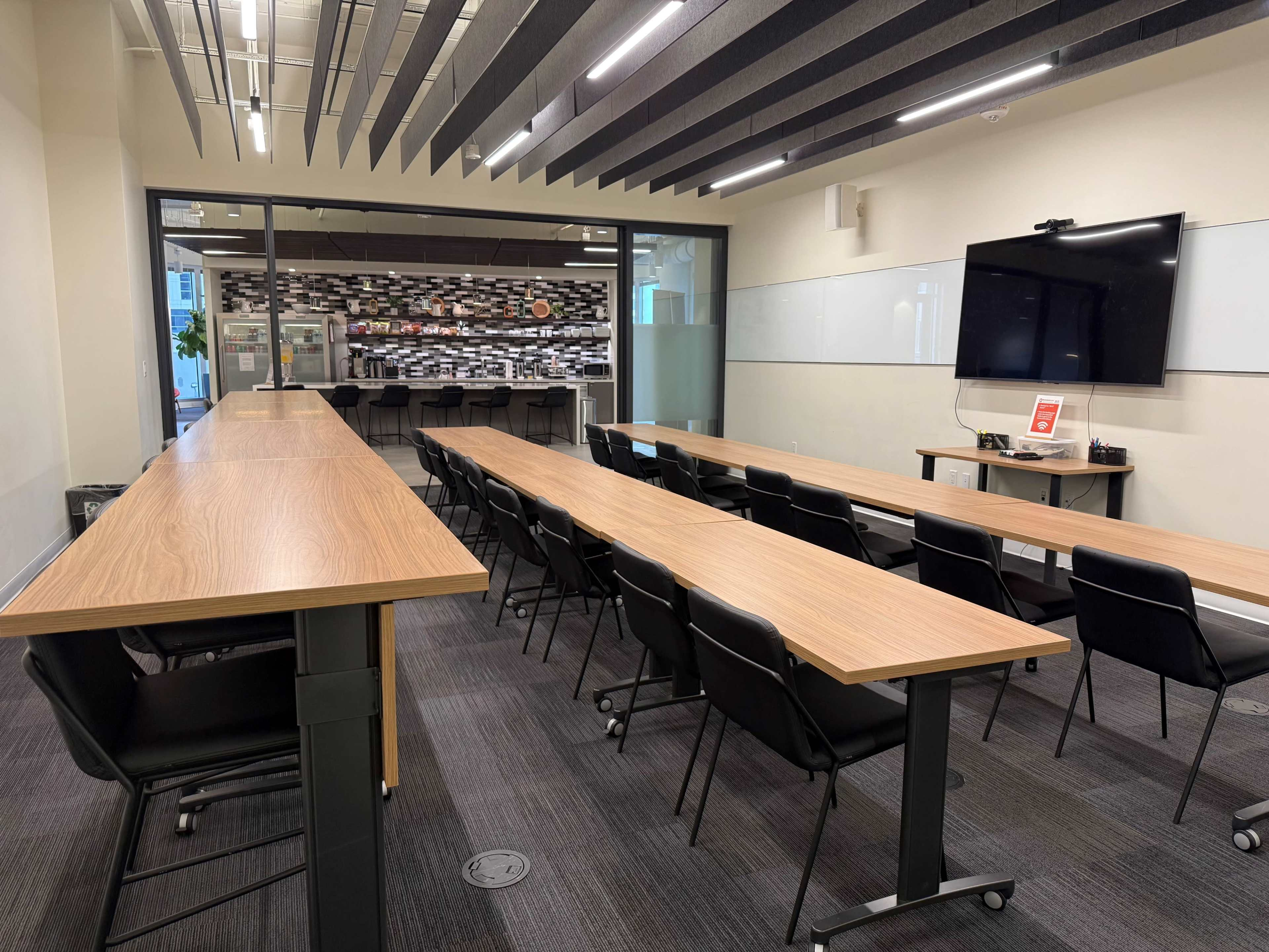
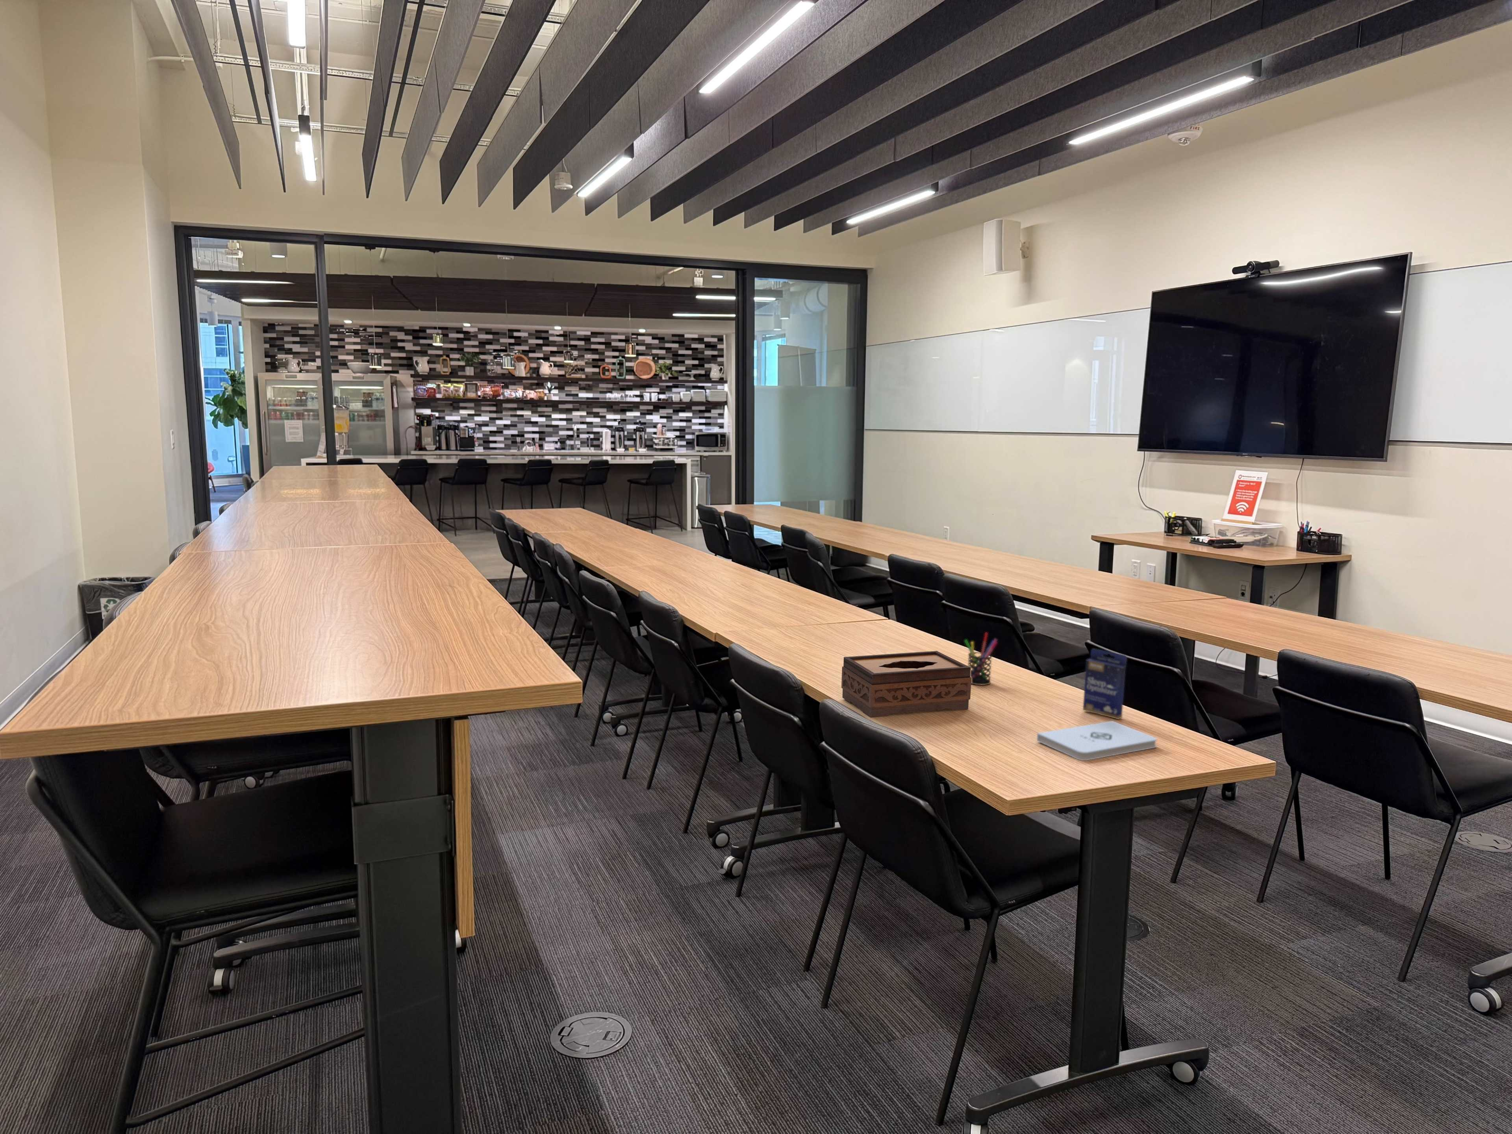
+ pen holder (978, 658)
+ small box (1105, 684)
+ notepad (1097, 740)
+ tissue box (904, 683)
